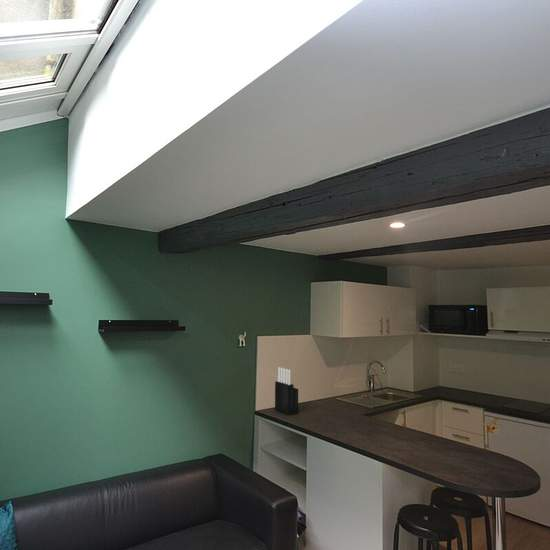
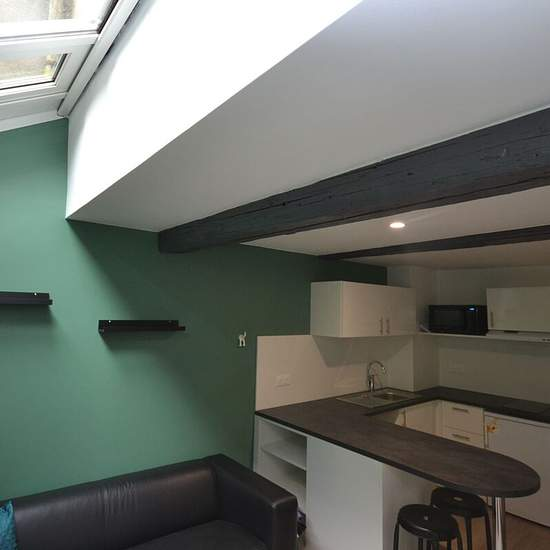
- knife block (287, 389)
